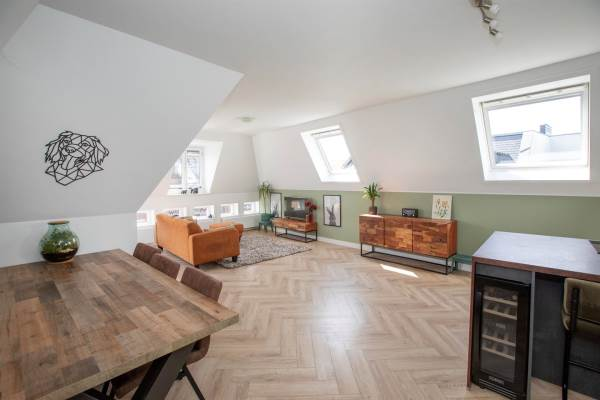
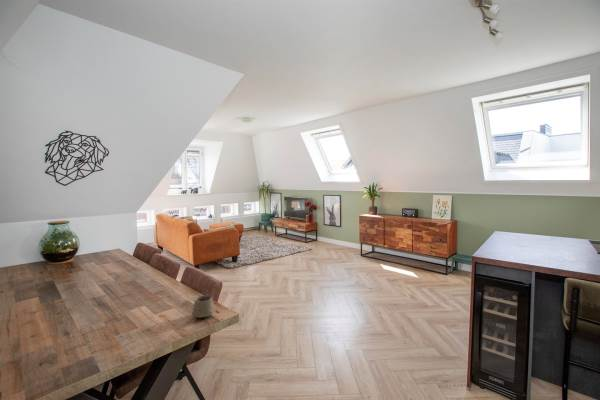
+ cup (203, 306)
